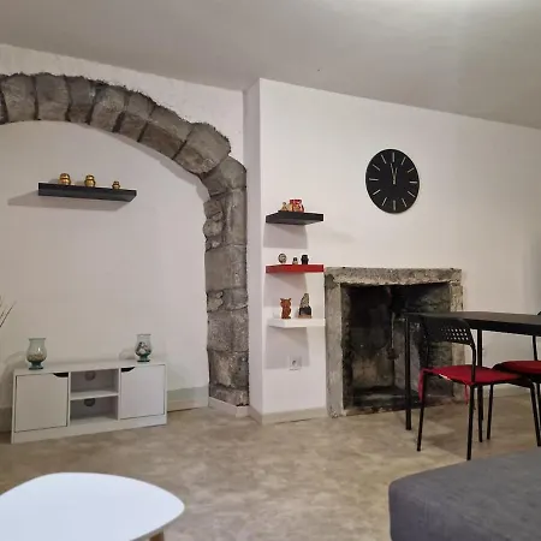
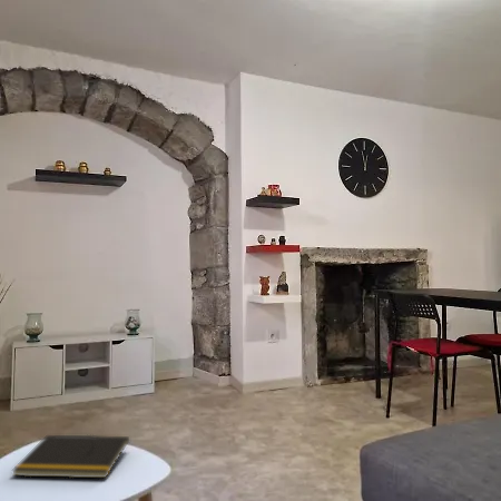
+ notepad (73, 454)
